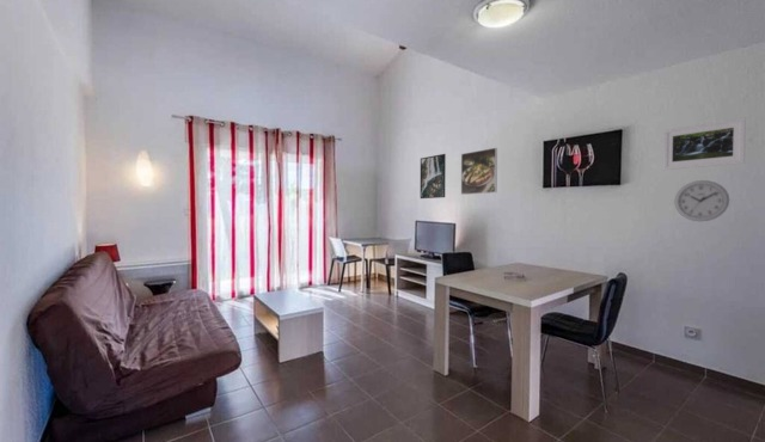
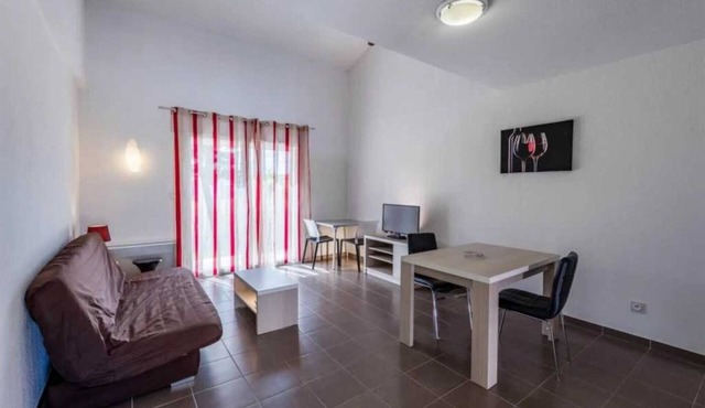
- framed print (478, 172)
- wall clock (700, 201)
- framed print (432, 177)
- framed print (700, 145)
